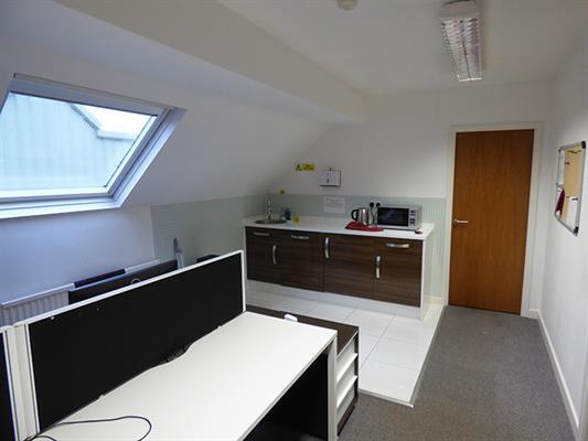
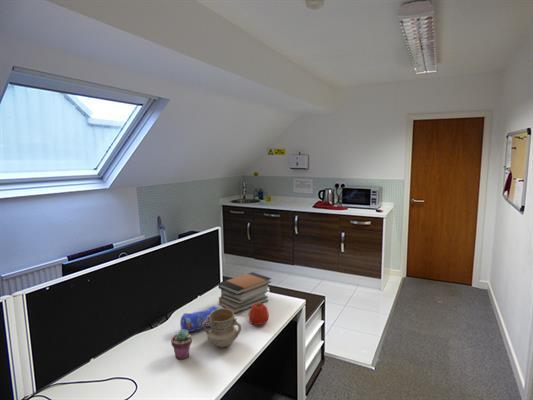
+ pencil case (201, 318)
+ apple (258, 313)
+ potted succulent (181, 343)
+ mug (222, 328)
+ book stack (245, 291)
